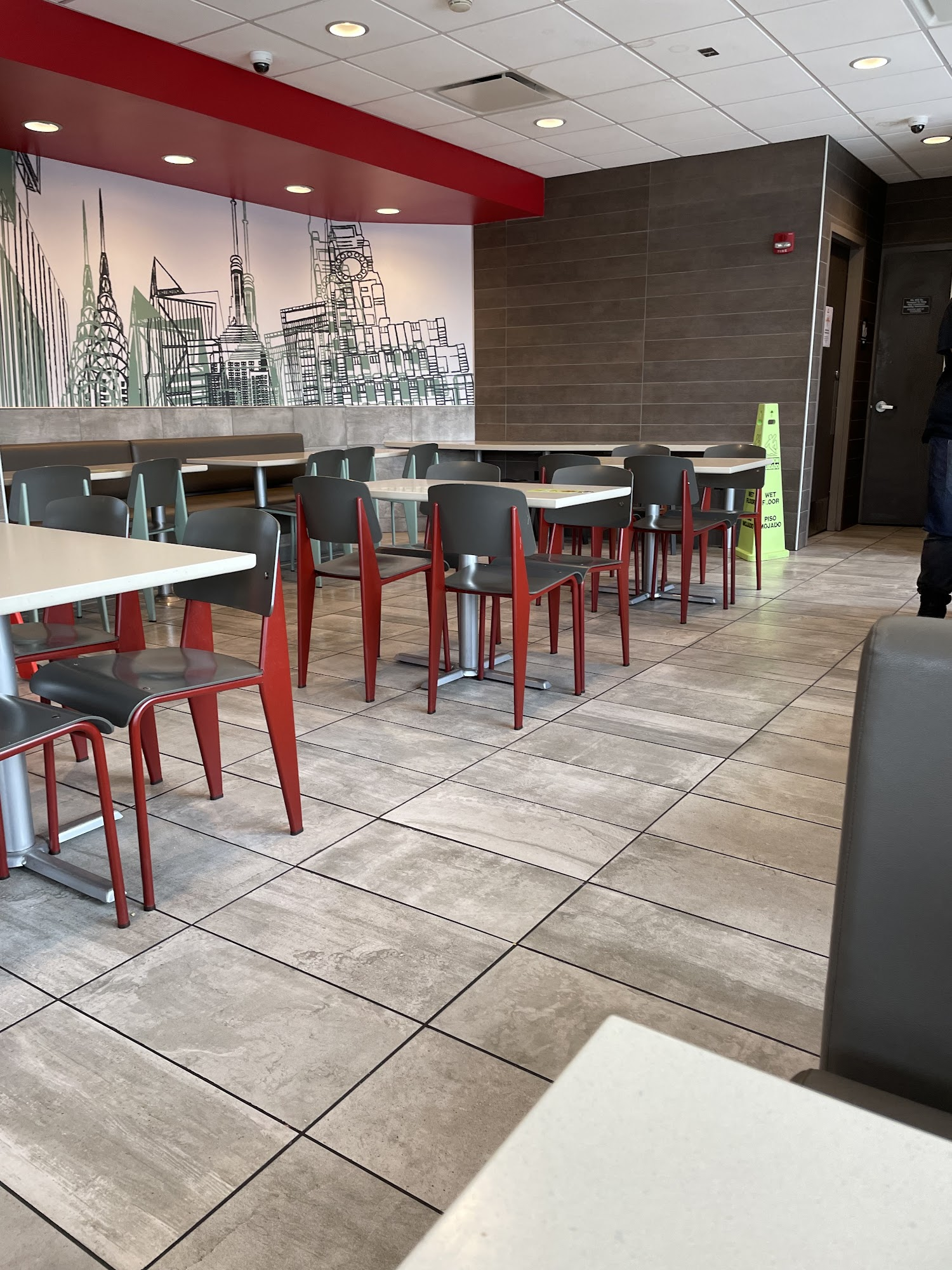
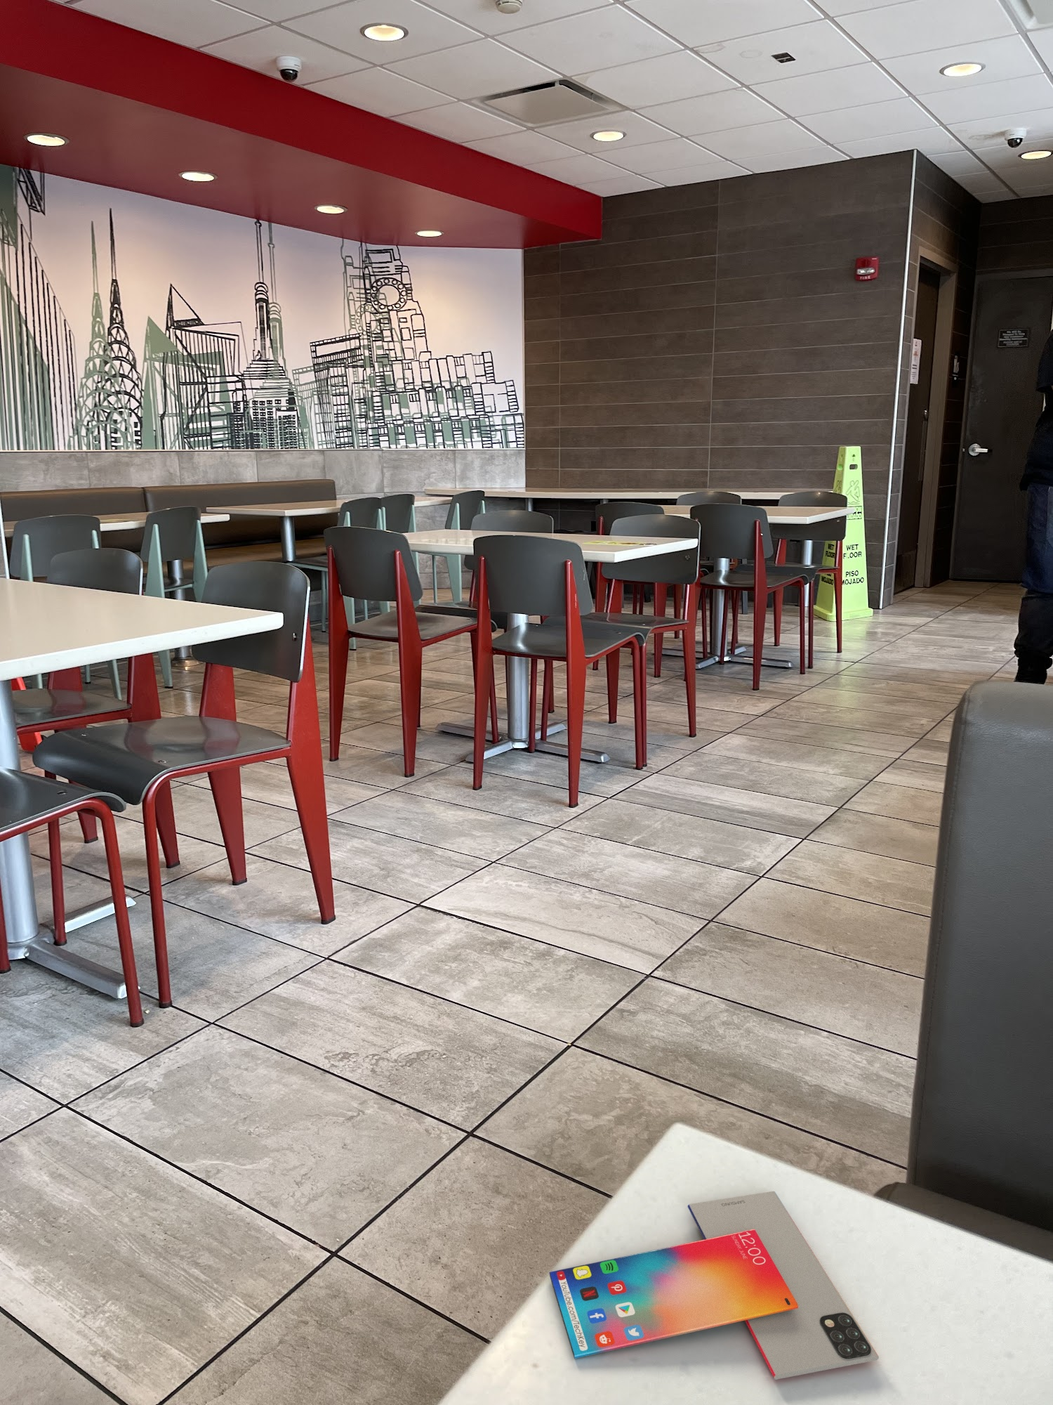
+ smartphone (695, 1284)
